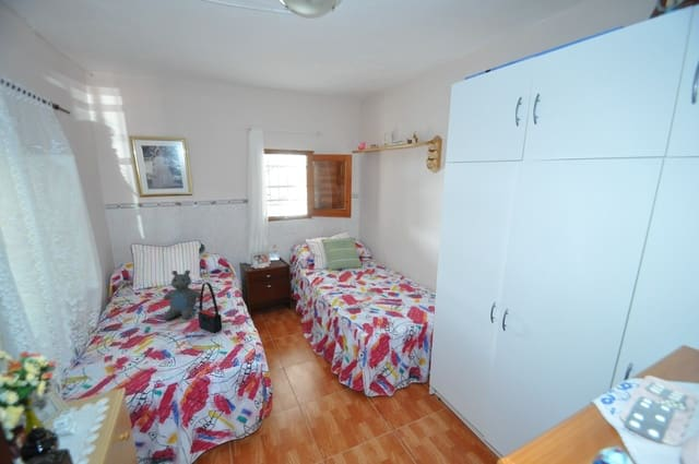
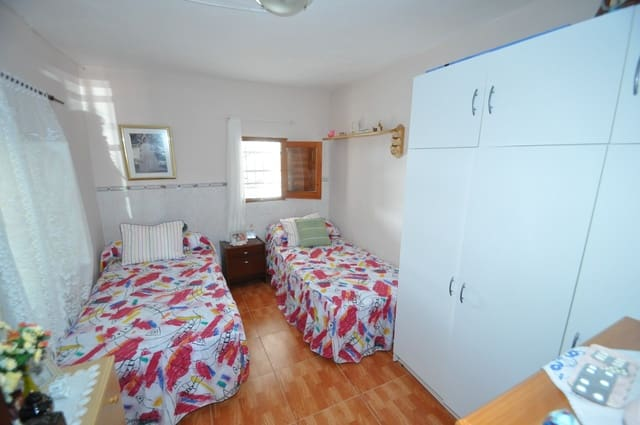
- teddy bear (179, 294)
- shoulder bag (205, 310)
